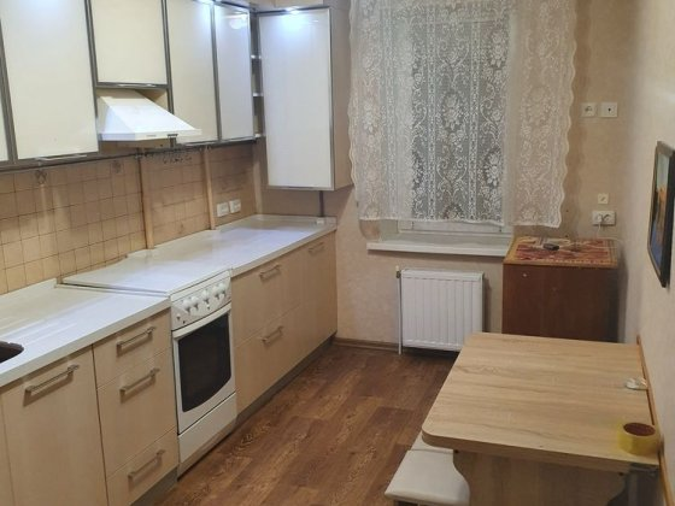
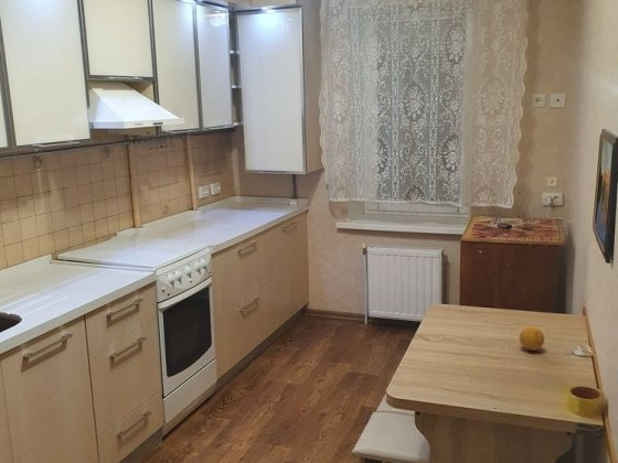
+ fruit (531, 337)
